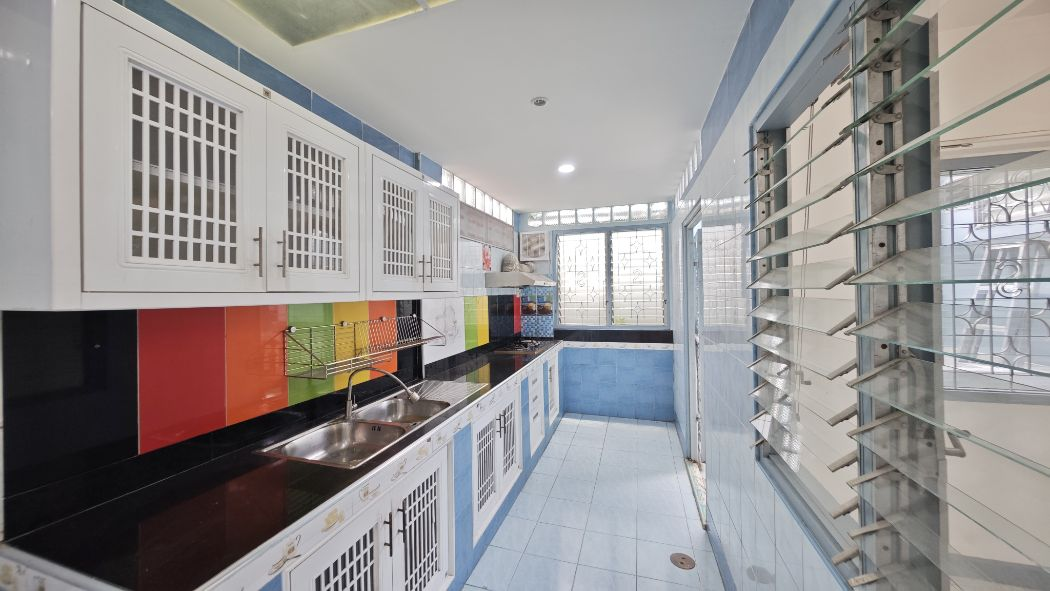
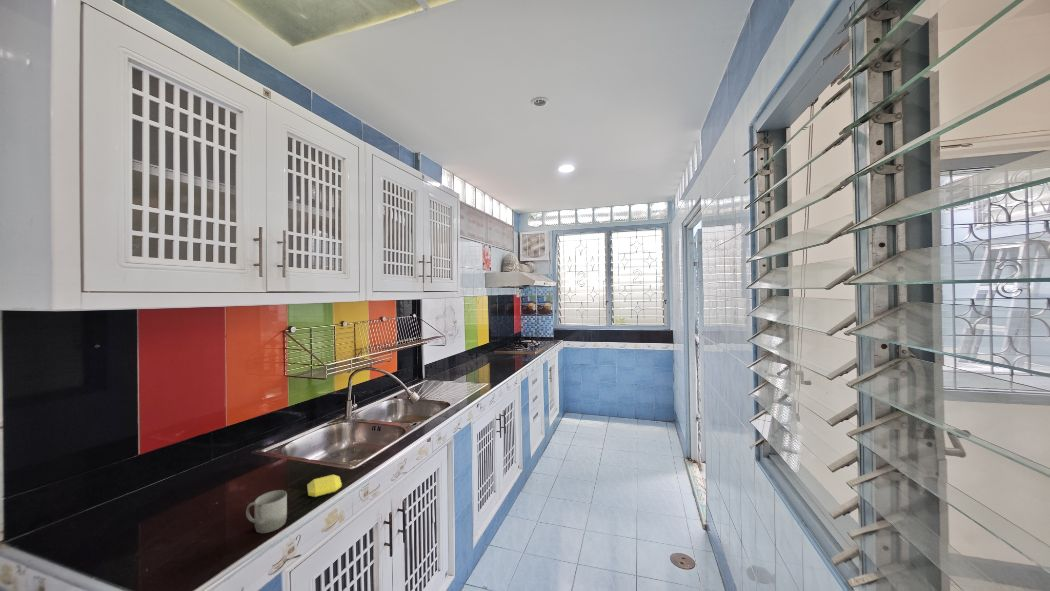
+ cup (265, 511)
+ soap bar (324, 485)
